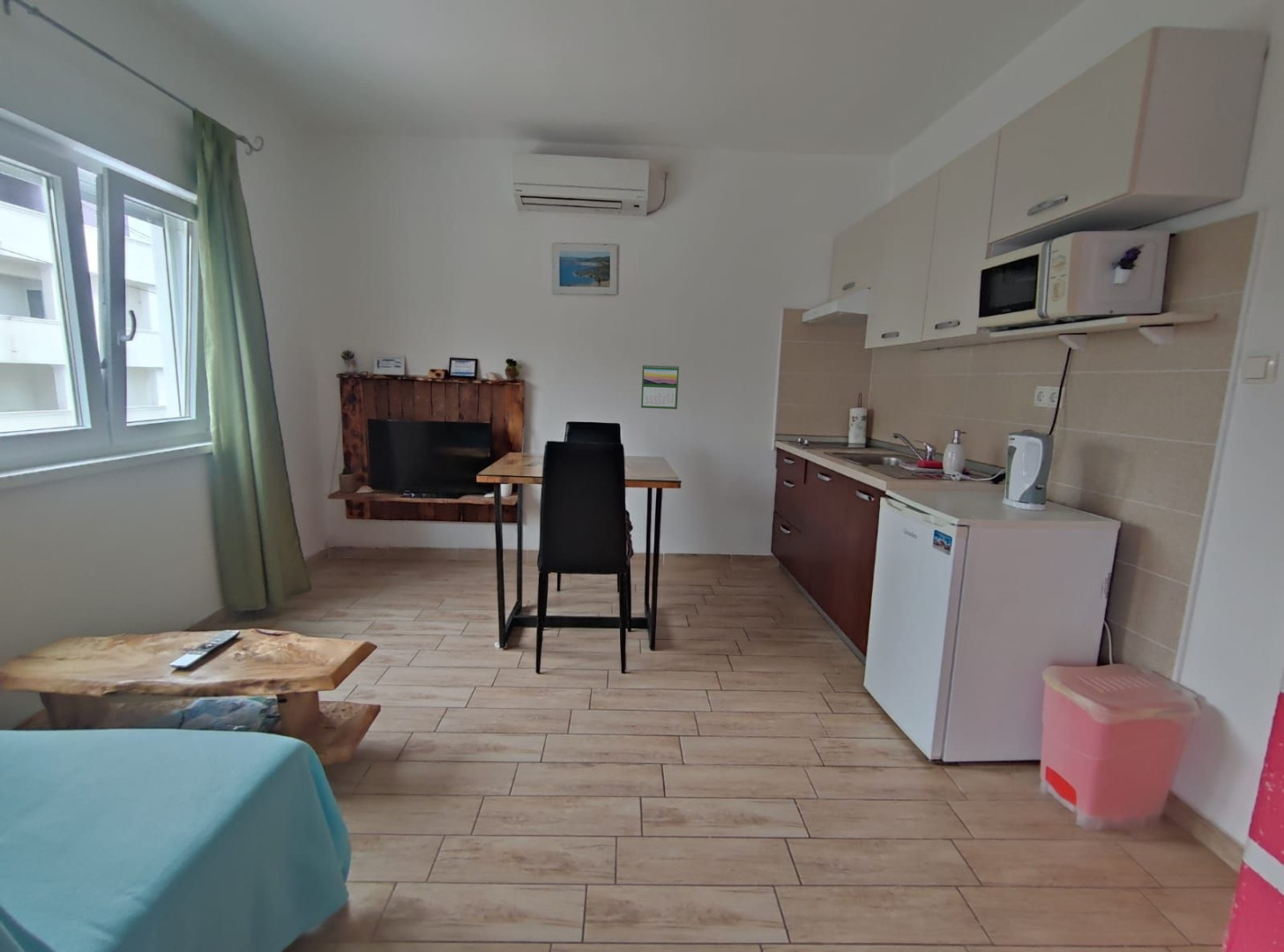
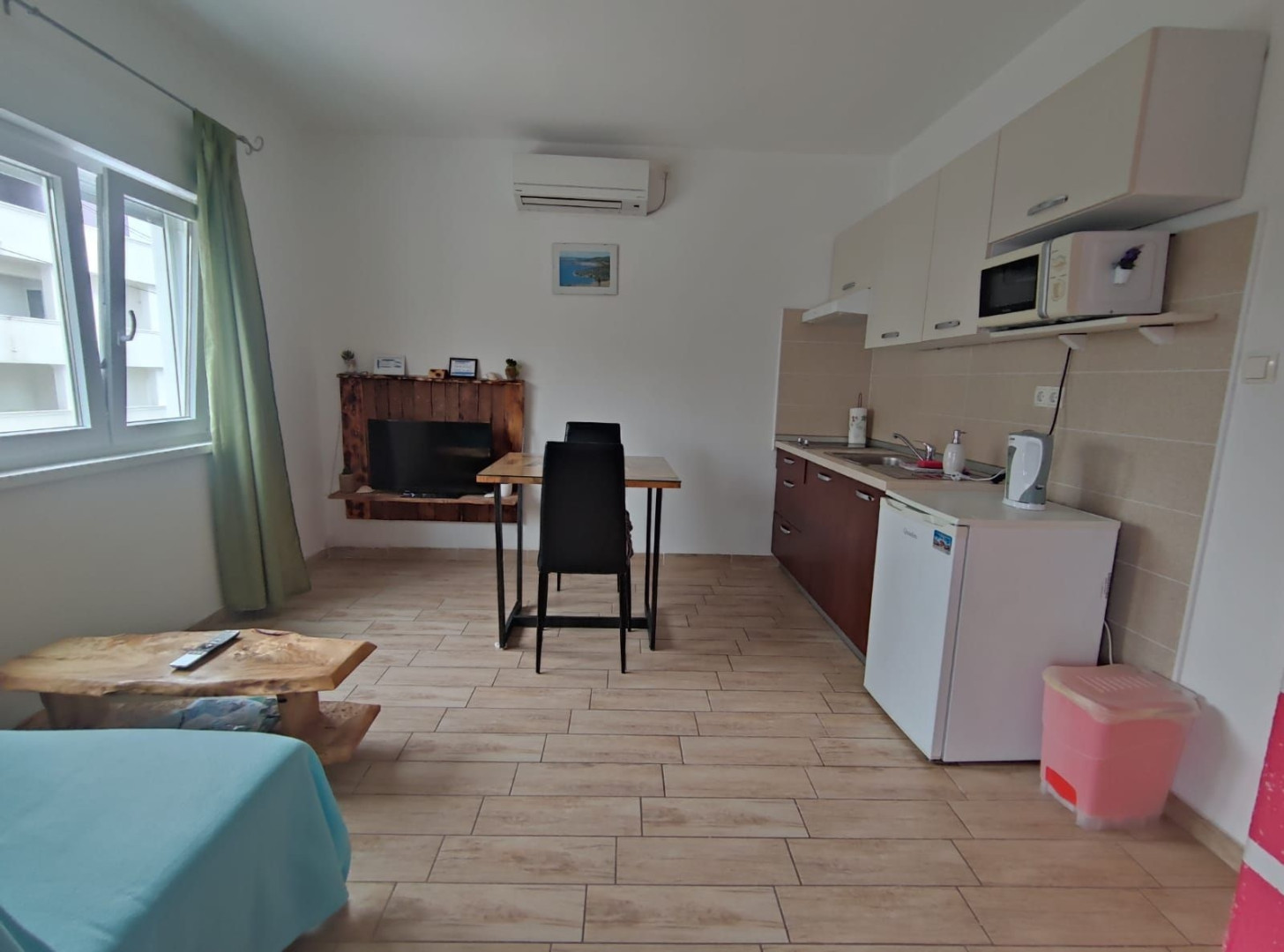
- calendar (660, 386)
